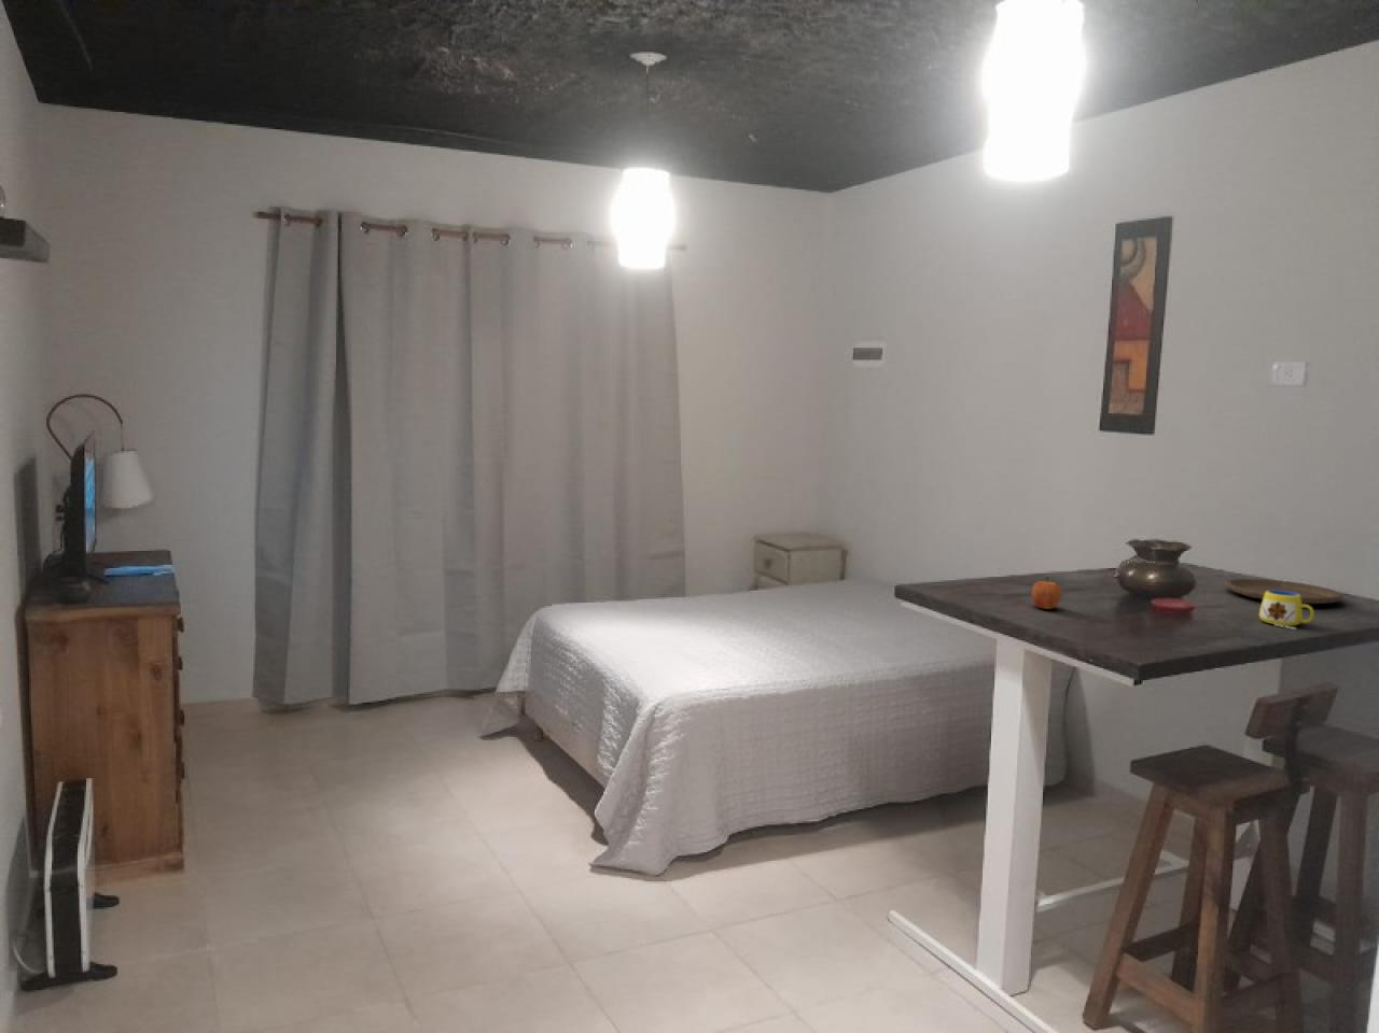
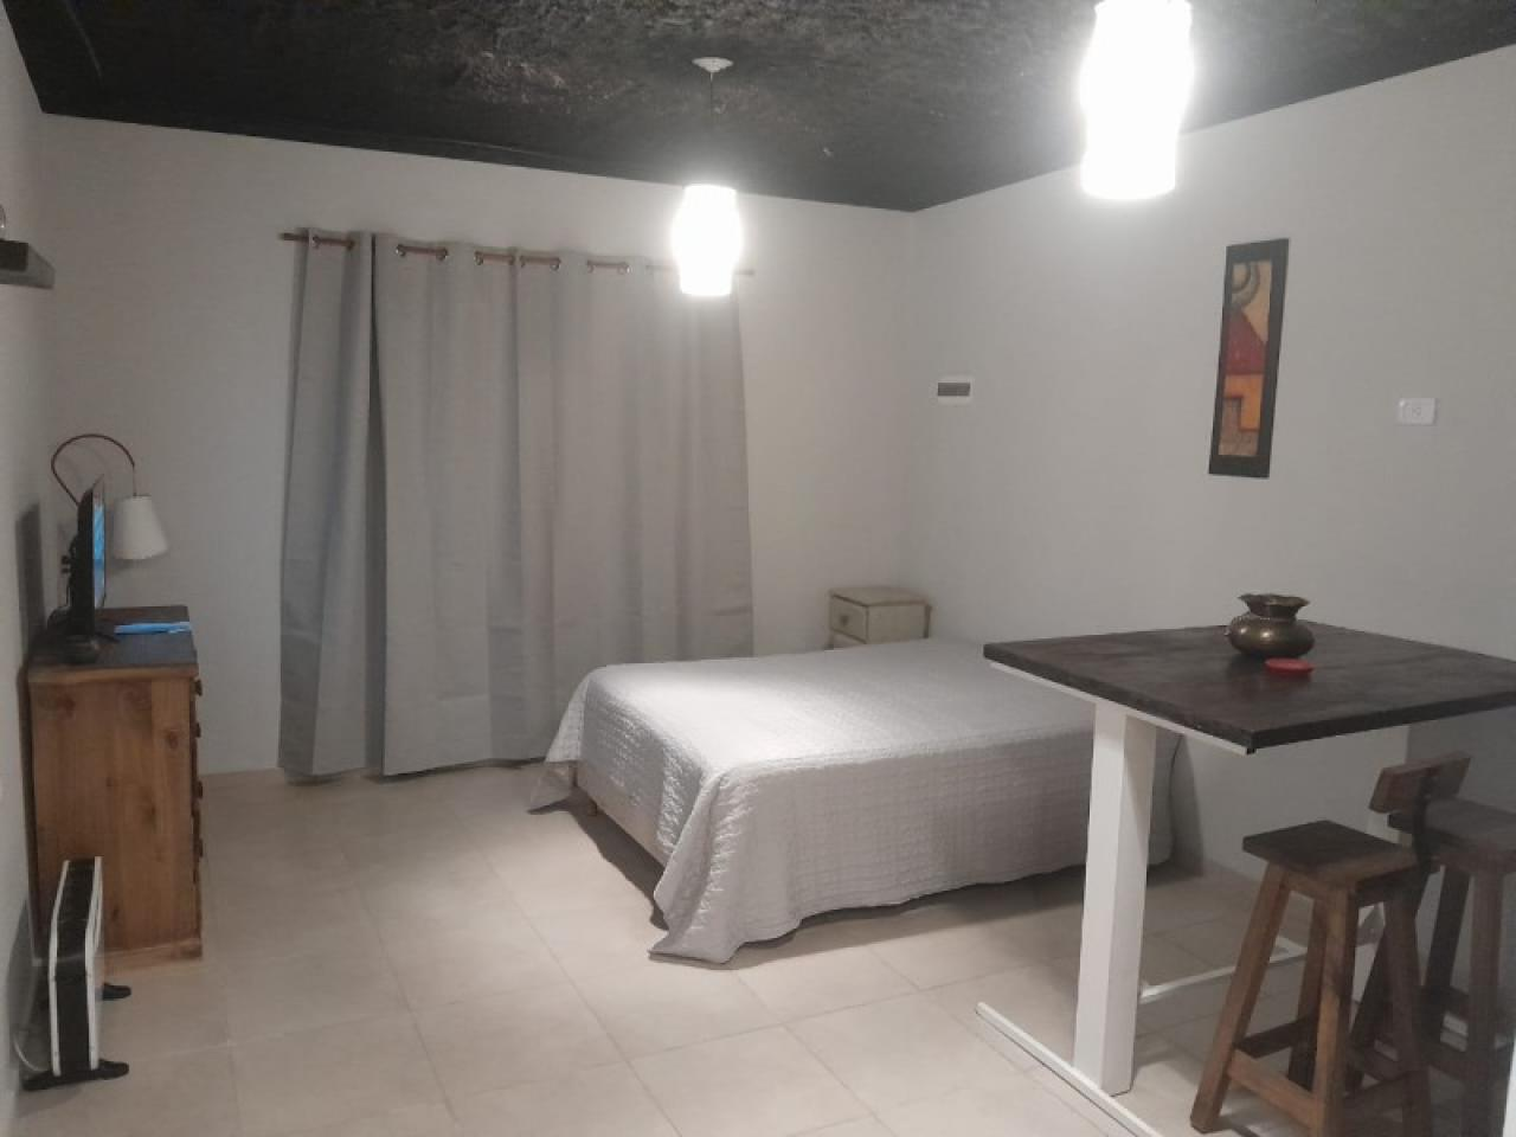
- mug (1288, 609)
- apple (1046, 591)
- plate (1281, 589)
